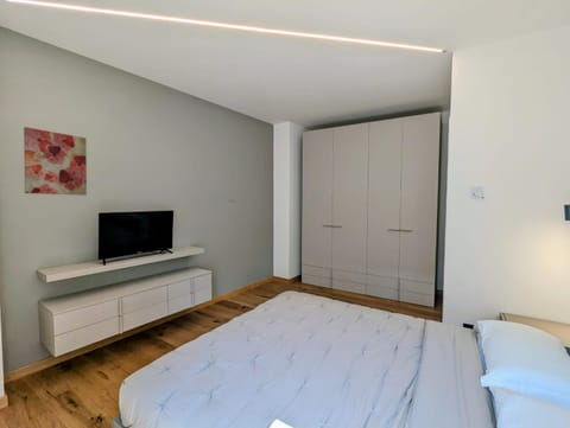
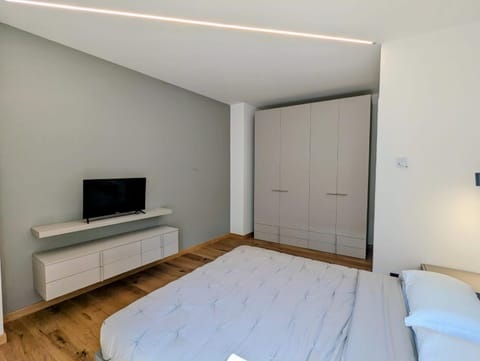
- wall art (57, 164)
